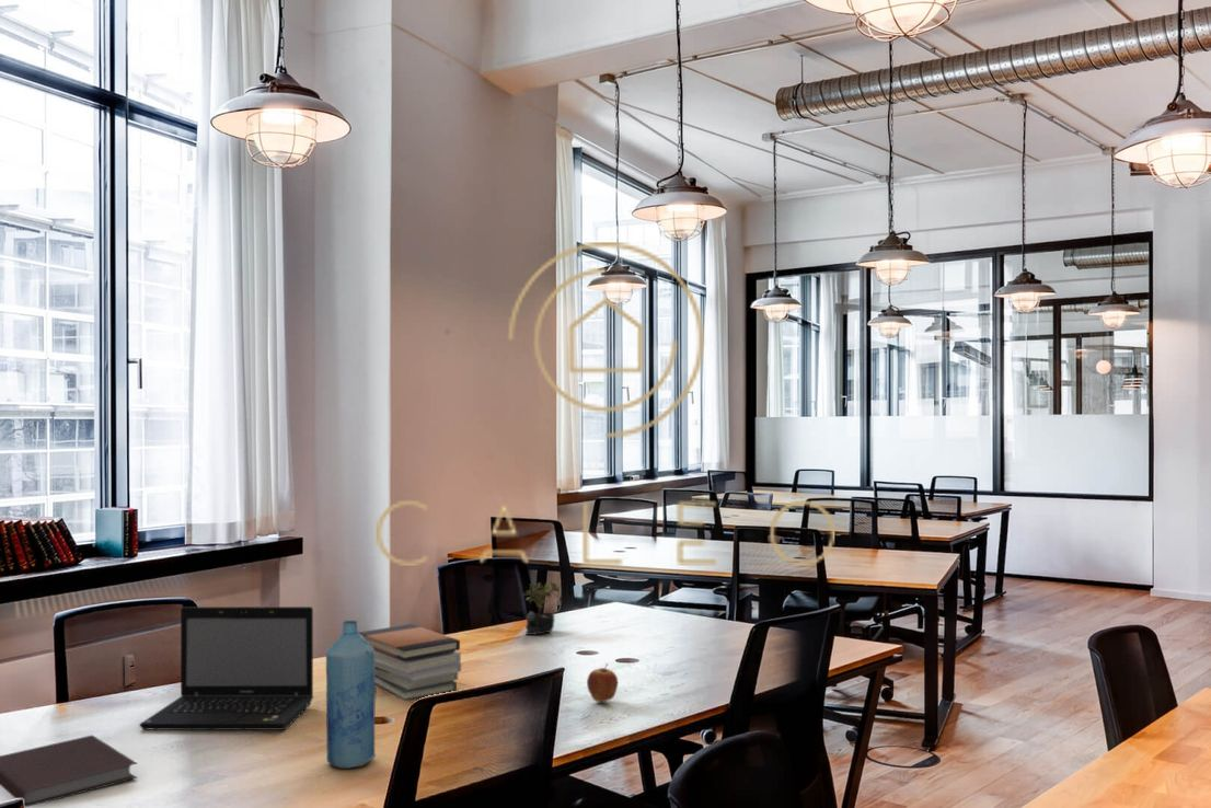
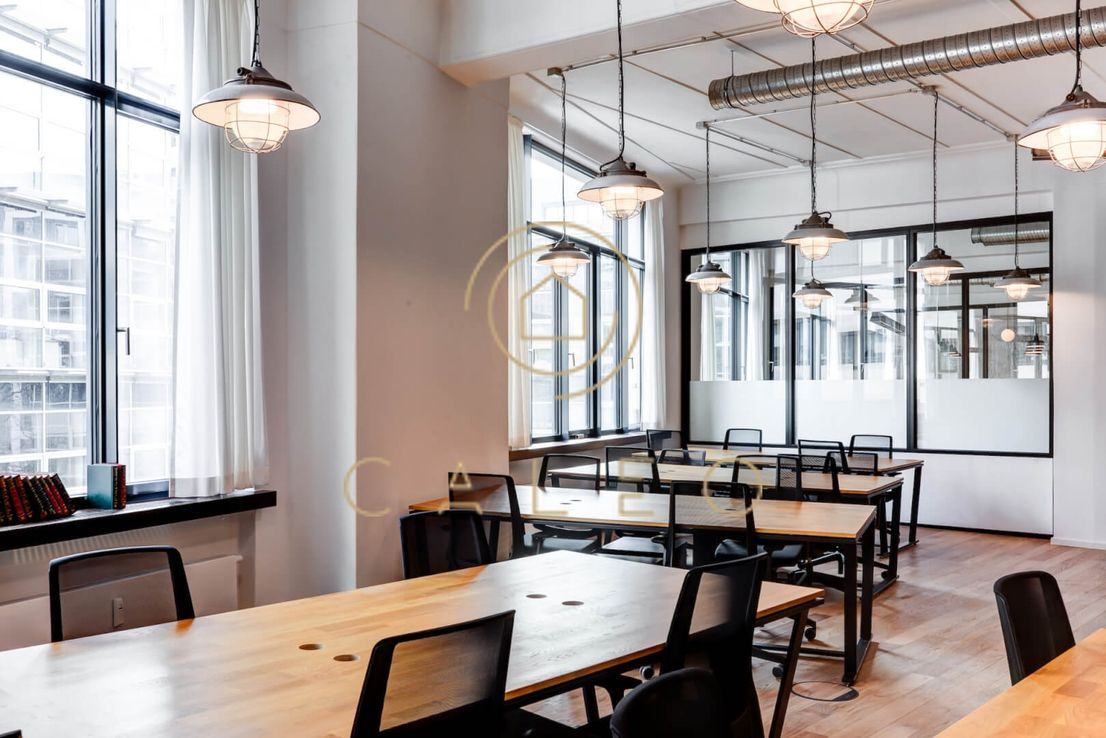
- book stack (410, 660)
- succulent plant (539, 607)
- laptop (230, 666)
- bottle (350, 691)
- notebook (60, 769)
- apple (602, 682)
